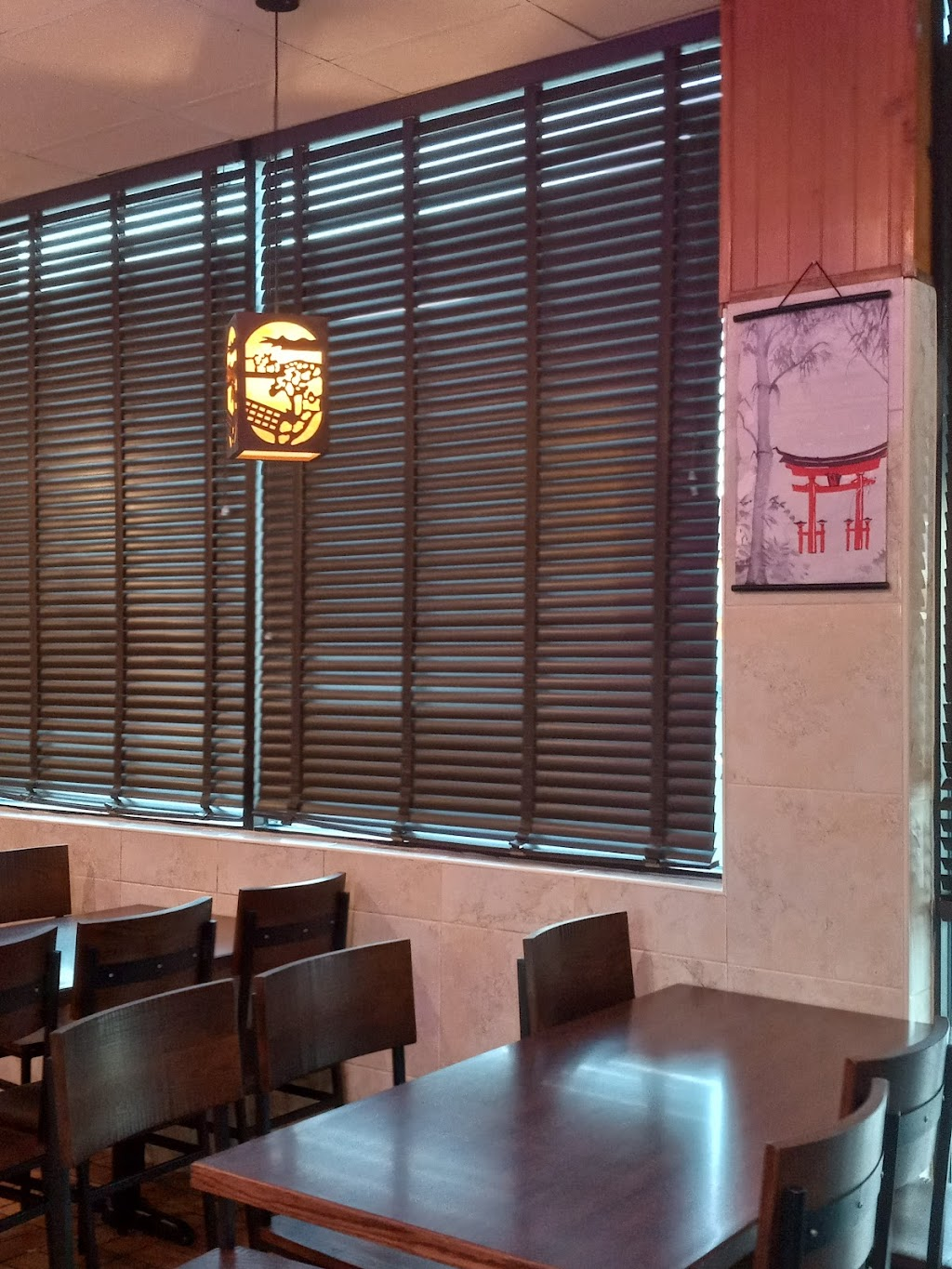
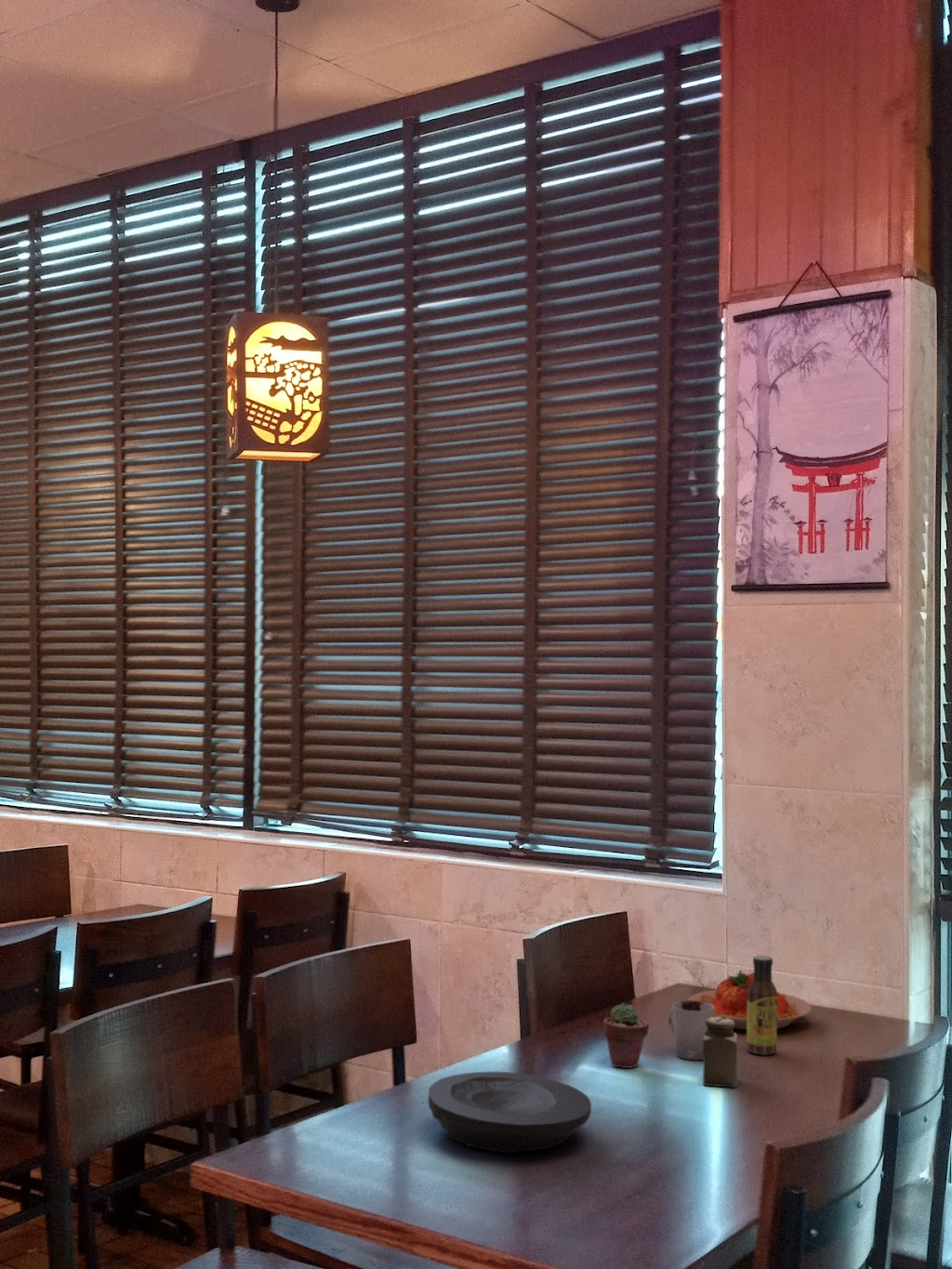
+ plate (509, 1113)
+ plate (747, 997)
+ potted succulent (625, 1034)
+ cup (687, 1028)
+ sauce bottle (761, 1003)
+ salt shaker (720, 1050)
